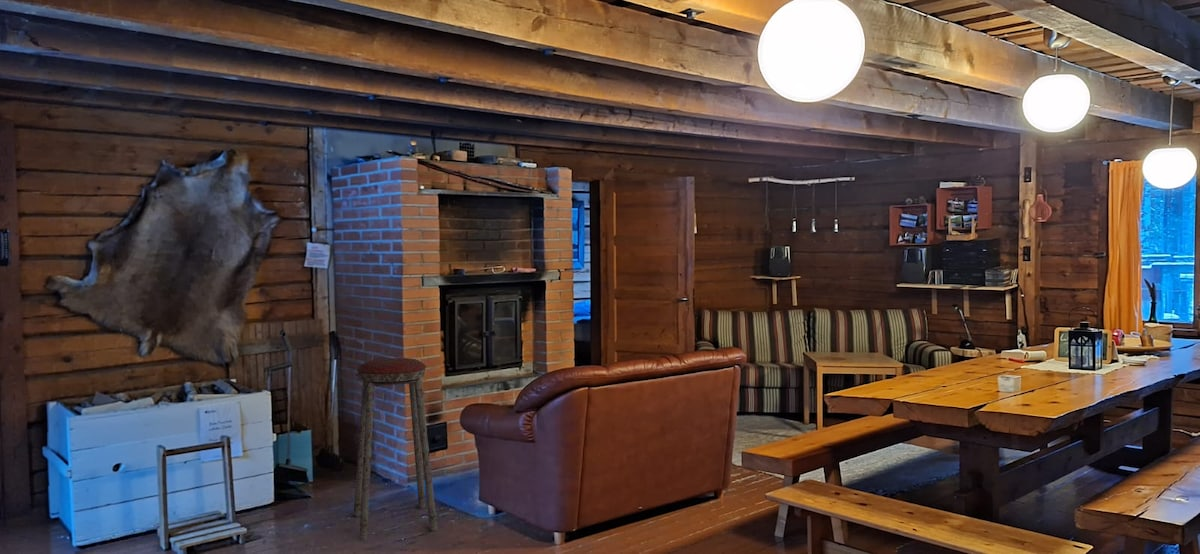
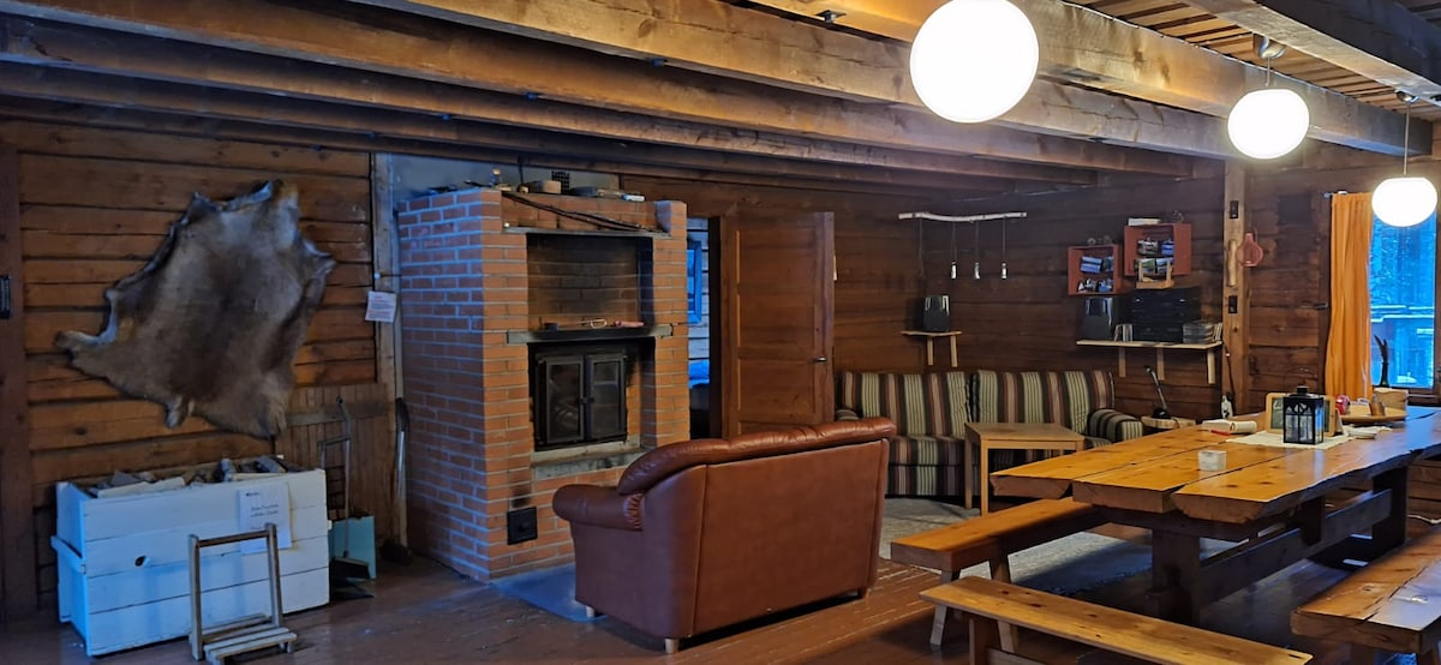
- music stool (413, 439)
